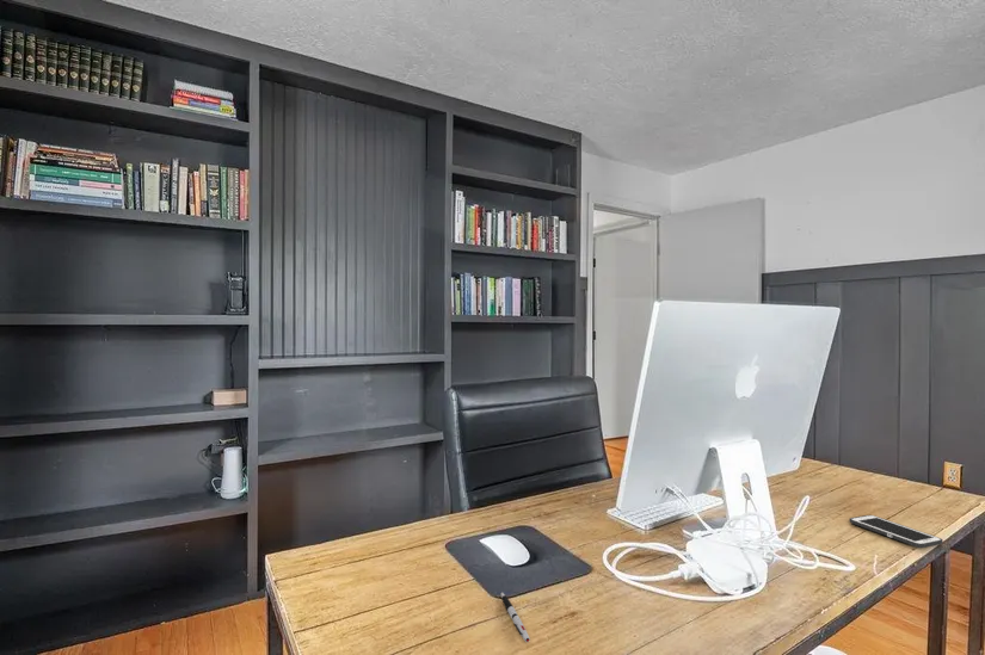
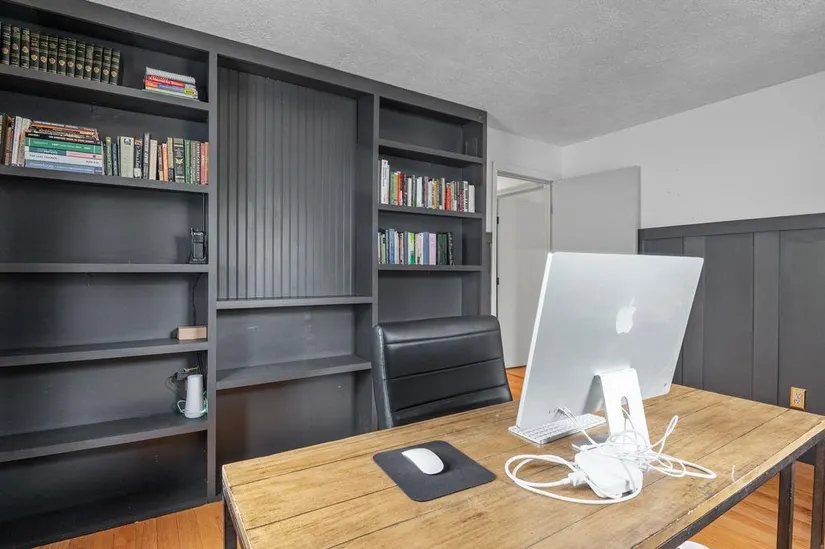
- pen (512, 613)
- cell phone (893, 530)
